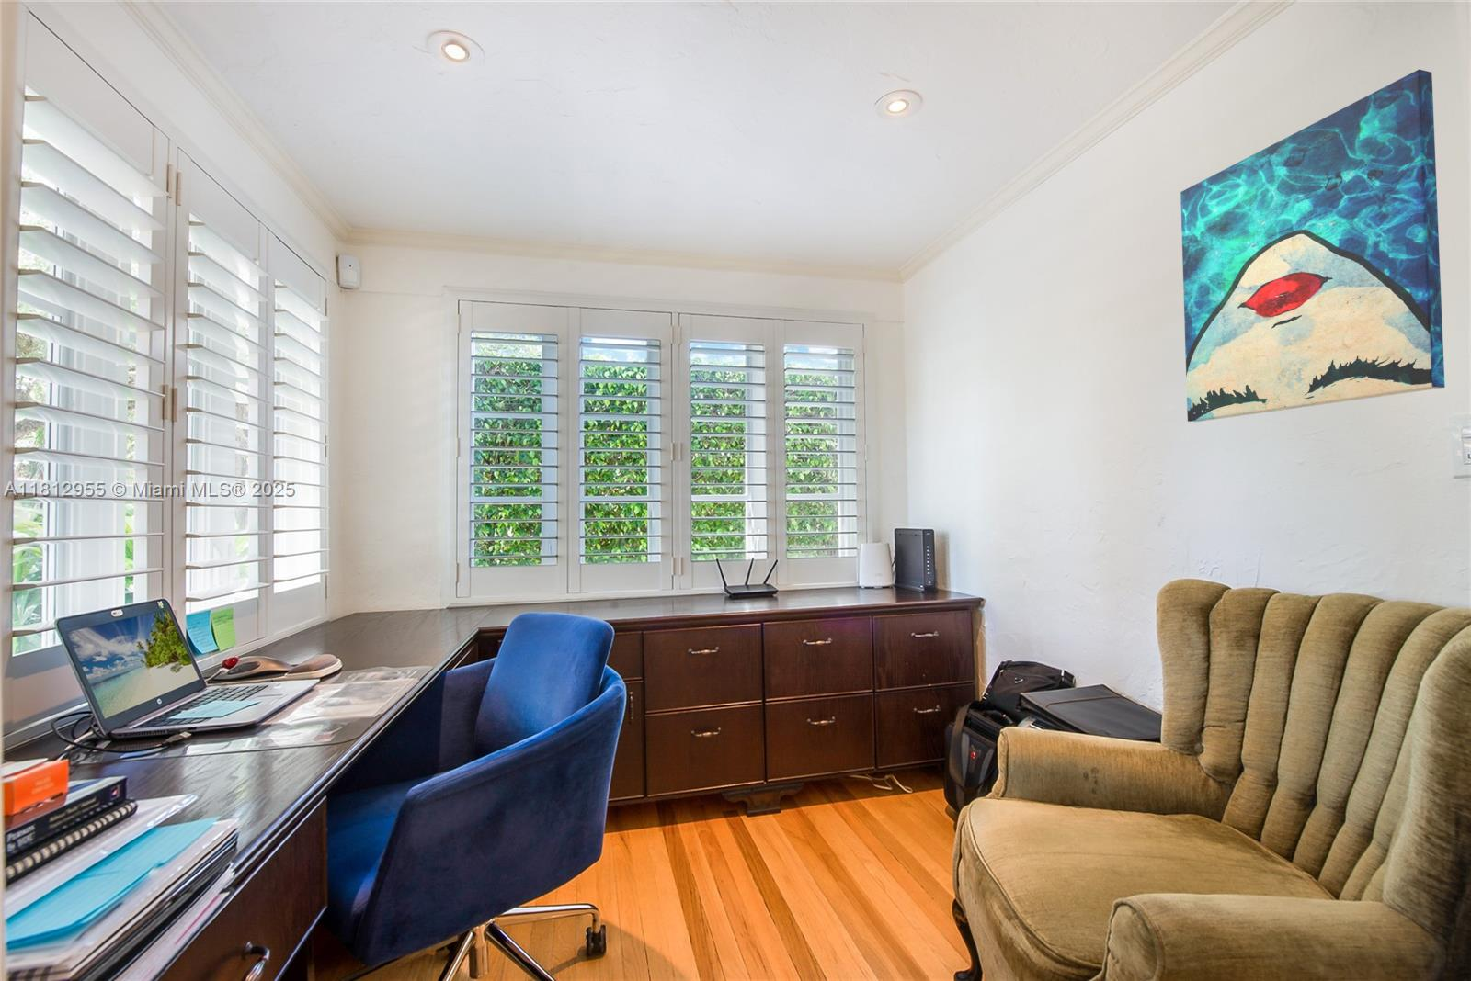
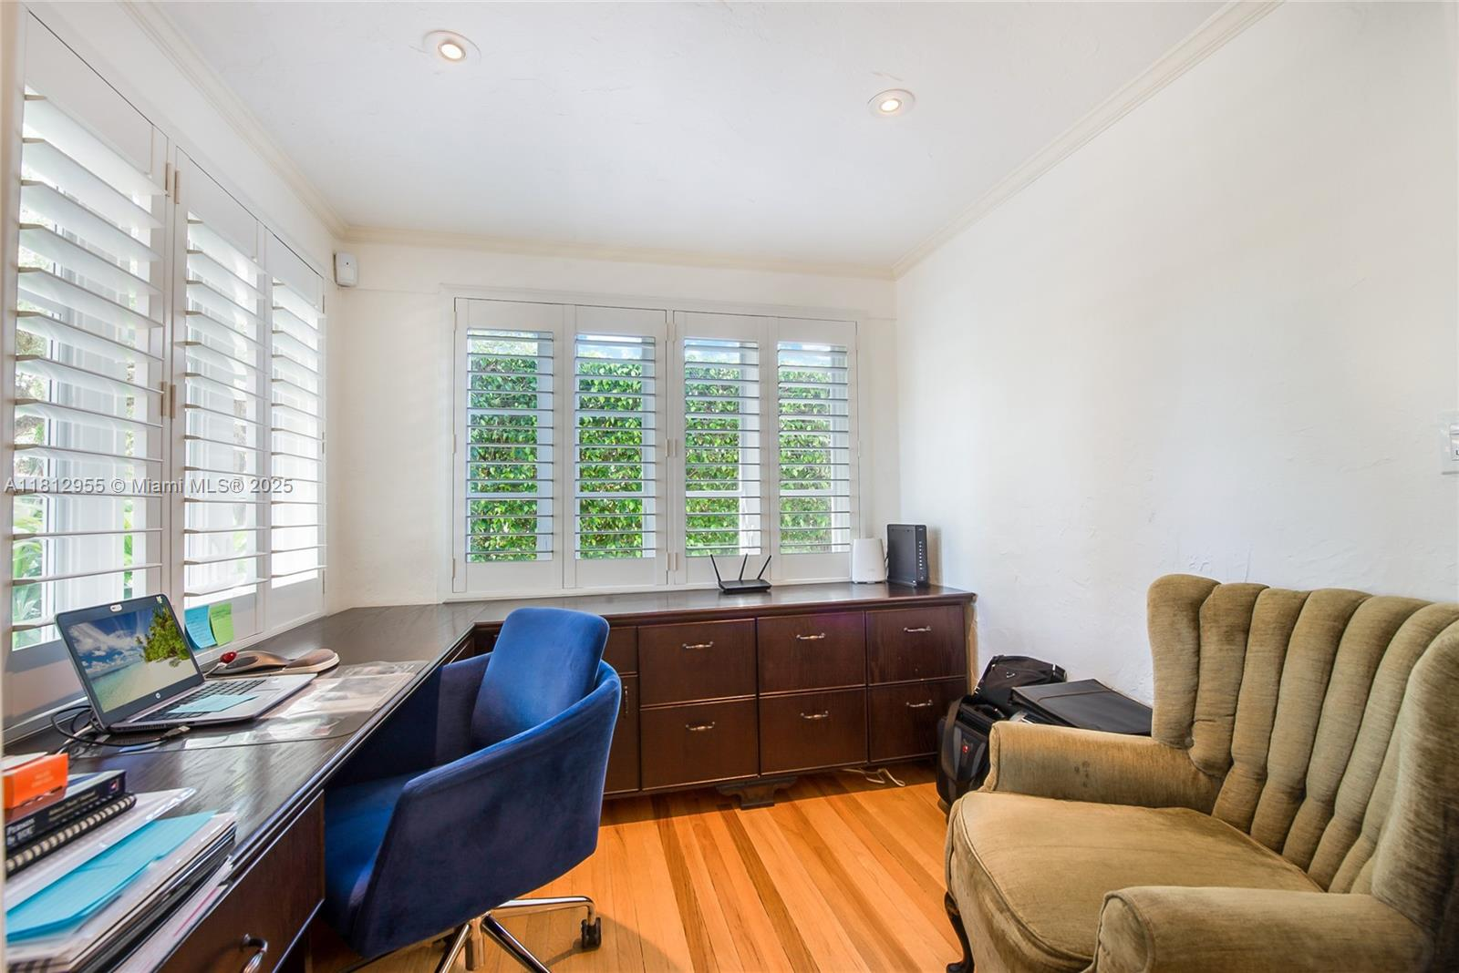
- wall art (1290, 273)
